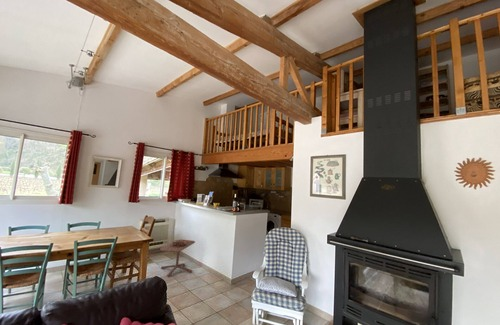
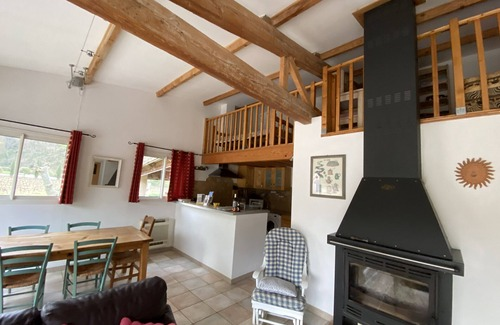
- side table (177, 255)
